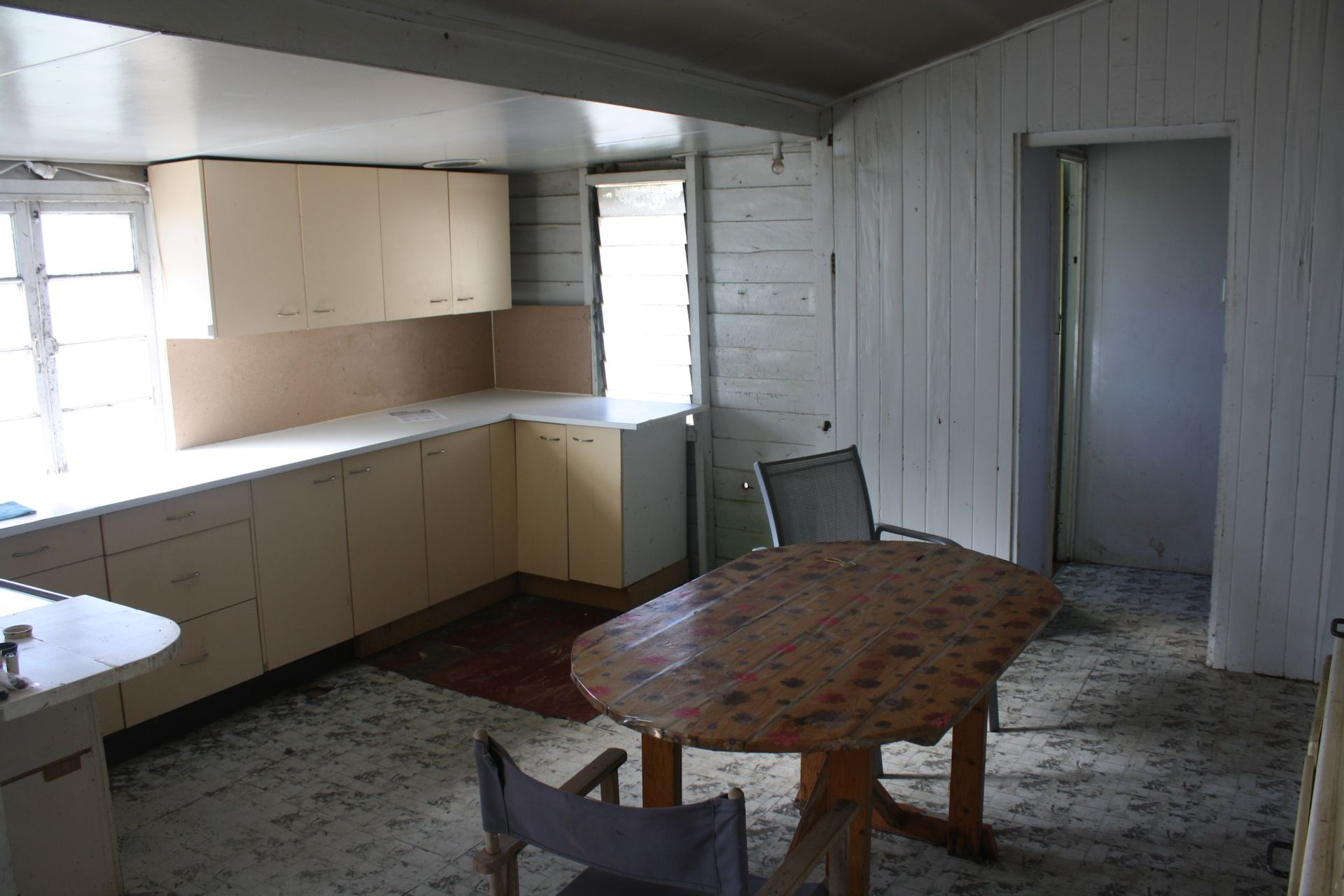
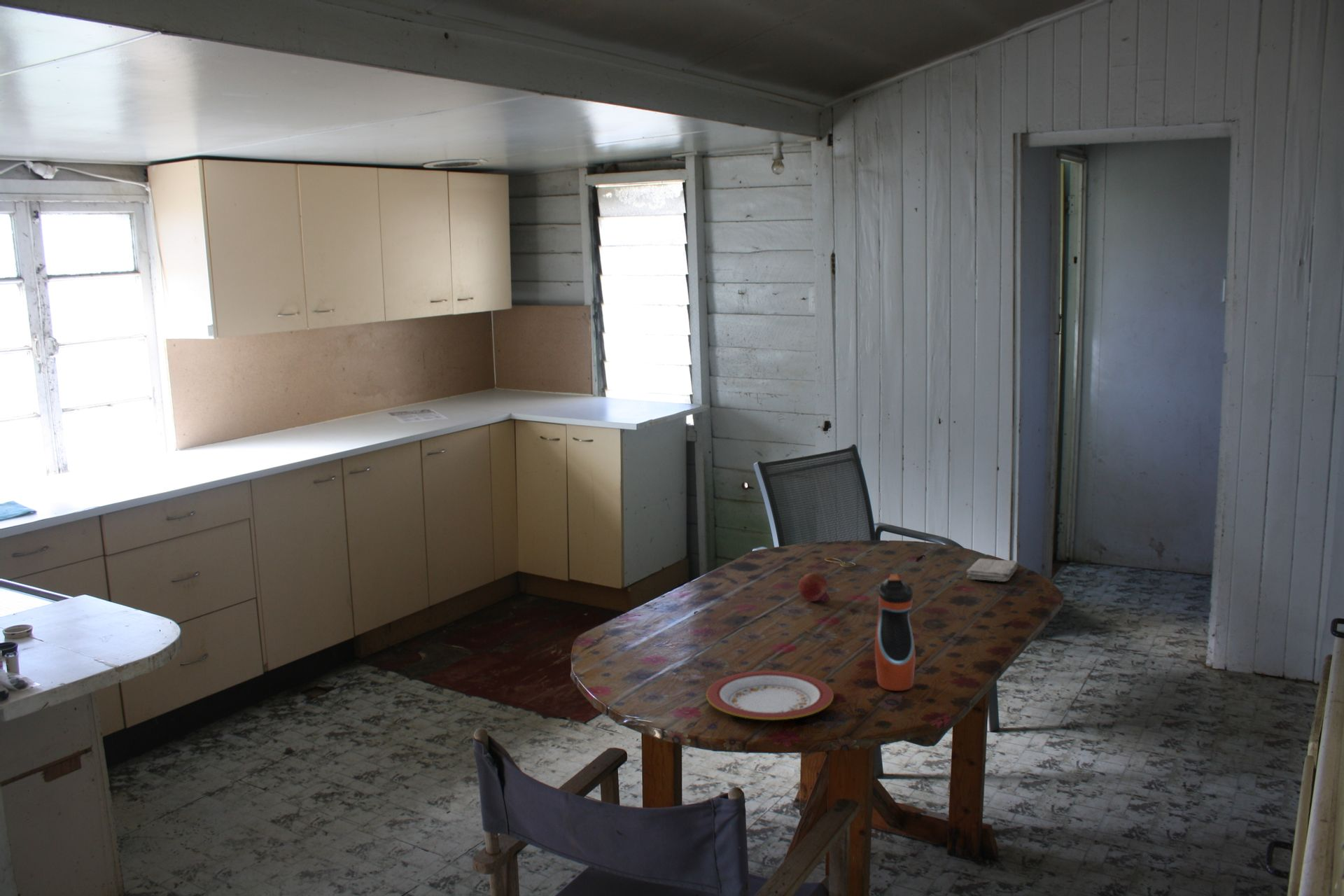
+ water bottle (895, 631)
+ washcloth (992, 568)
+ fruit (814, 586)
+ plate (769, 698)
